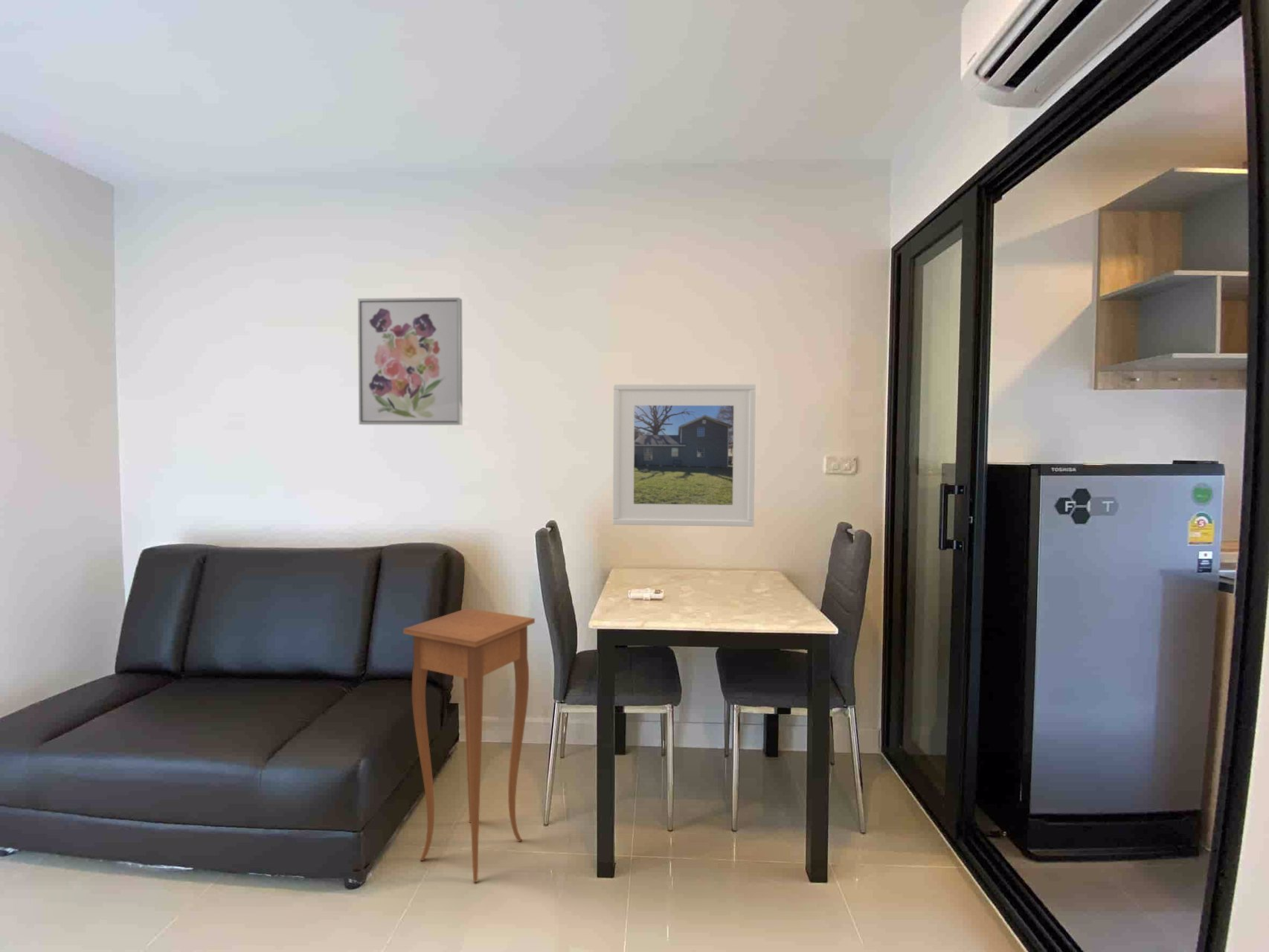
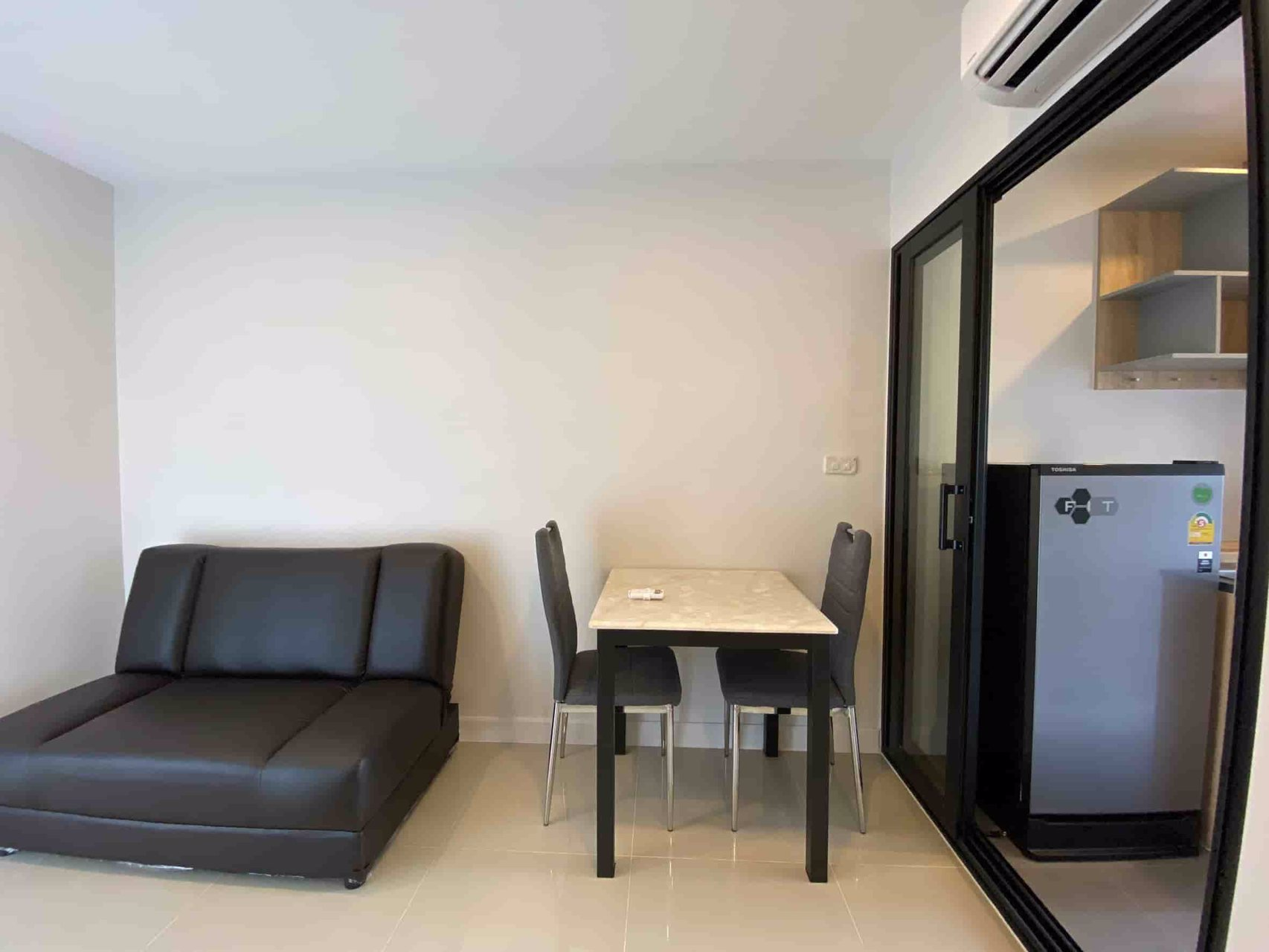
- side table (472, 737)
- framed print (683, 454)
- wall art (410, 361)
